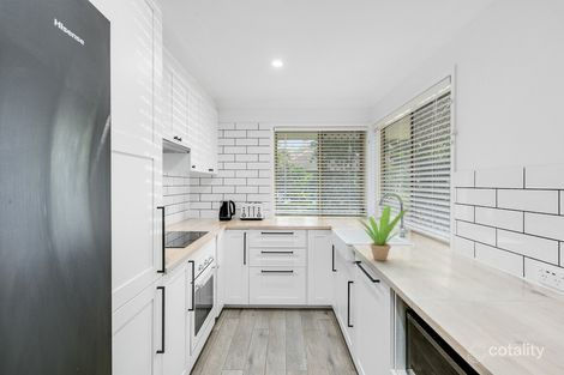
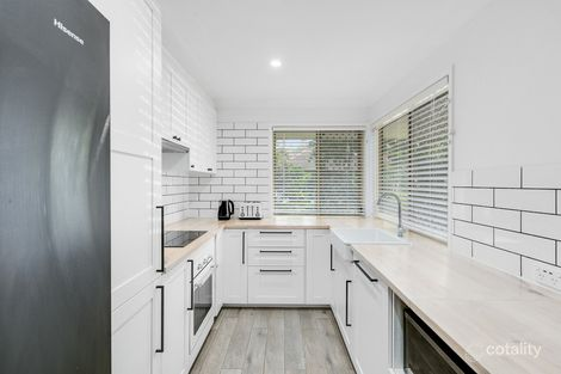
- potted plant (379, 232)
